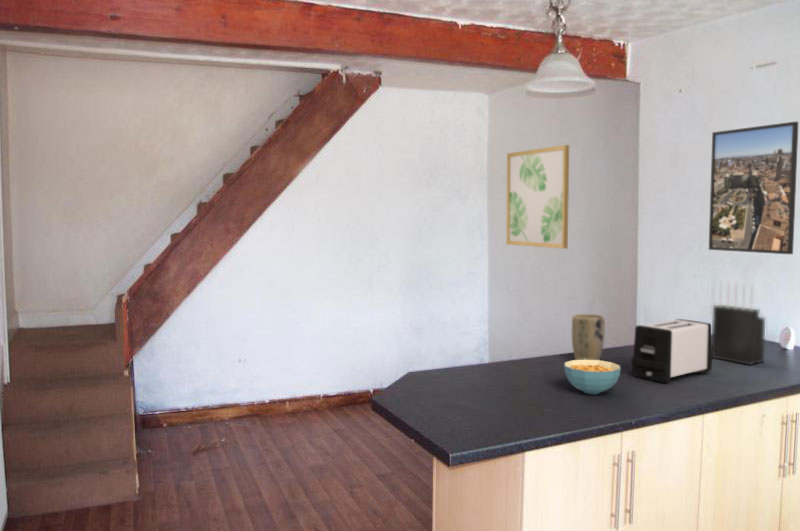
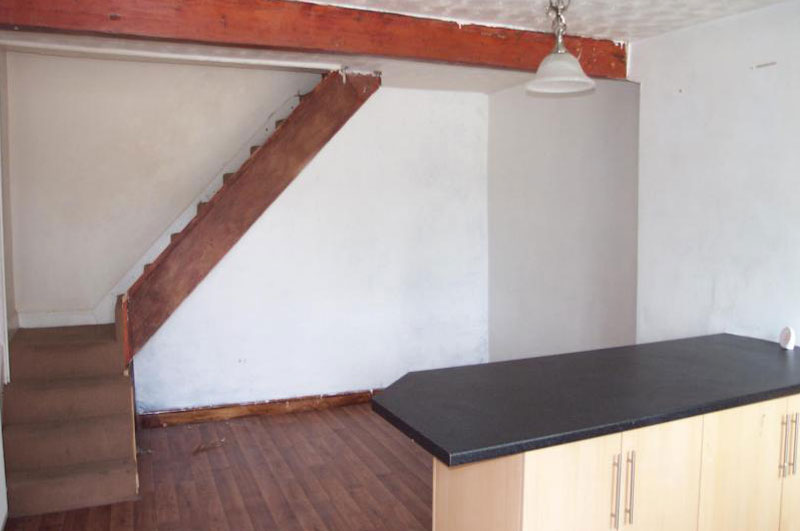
- cereal bowl (591, 378)
- plant pot (587, 339)
- toaster (672, 349)
- knife block (739, 320)
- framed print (750, 190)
- wall art (535, 198)
